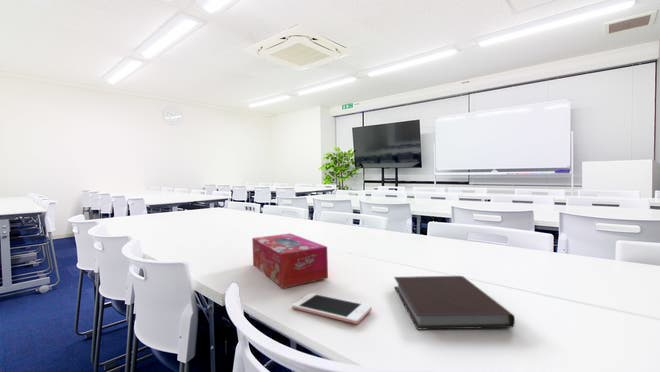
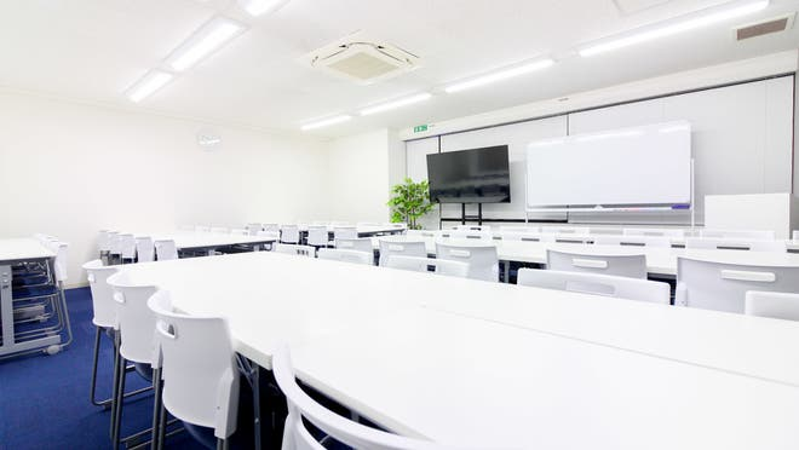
- notebook (444, 298)
- tissue box (287, 256)
- cell phone (331, 307)
